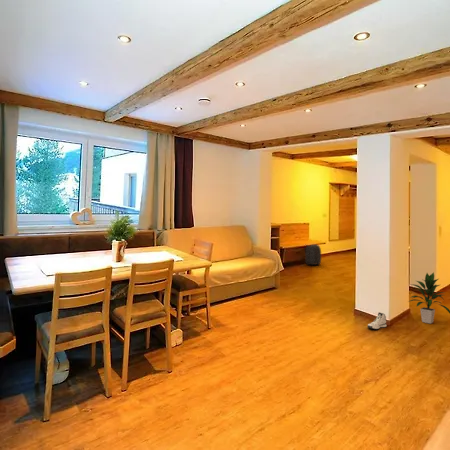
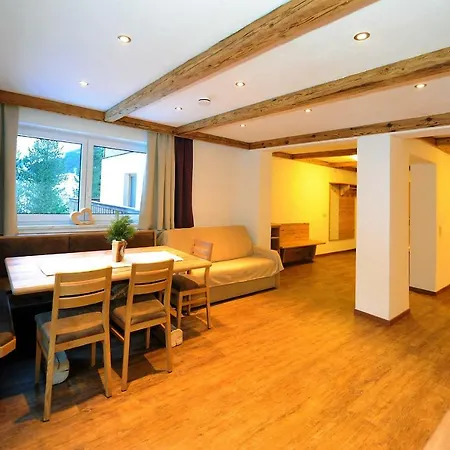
- indoor plant (429, 297)
- backpack (312, 253)
- sneaker (376, 319)
